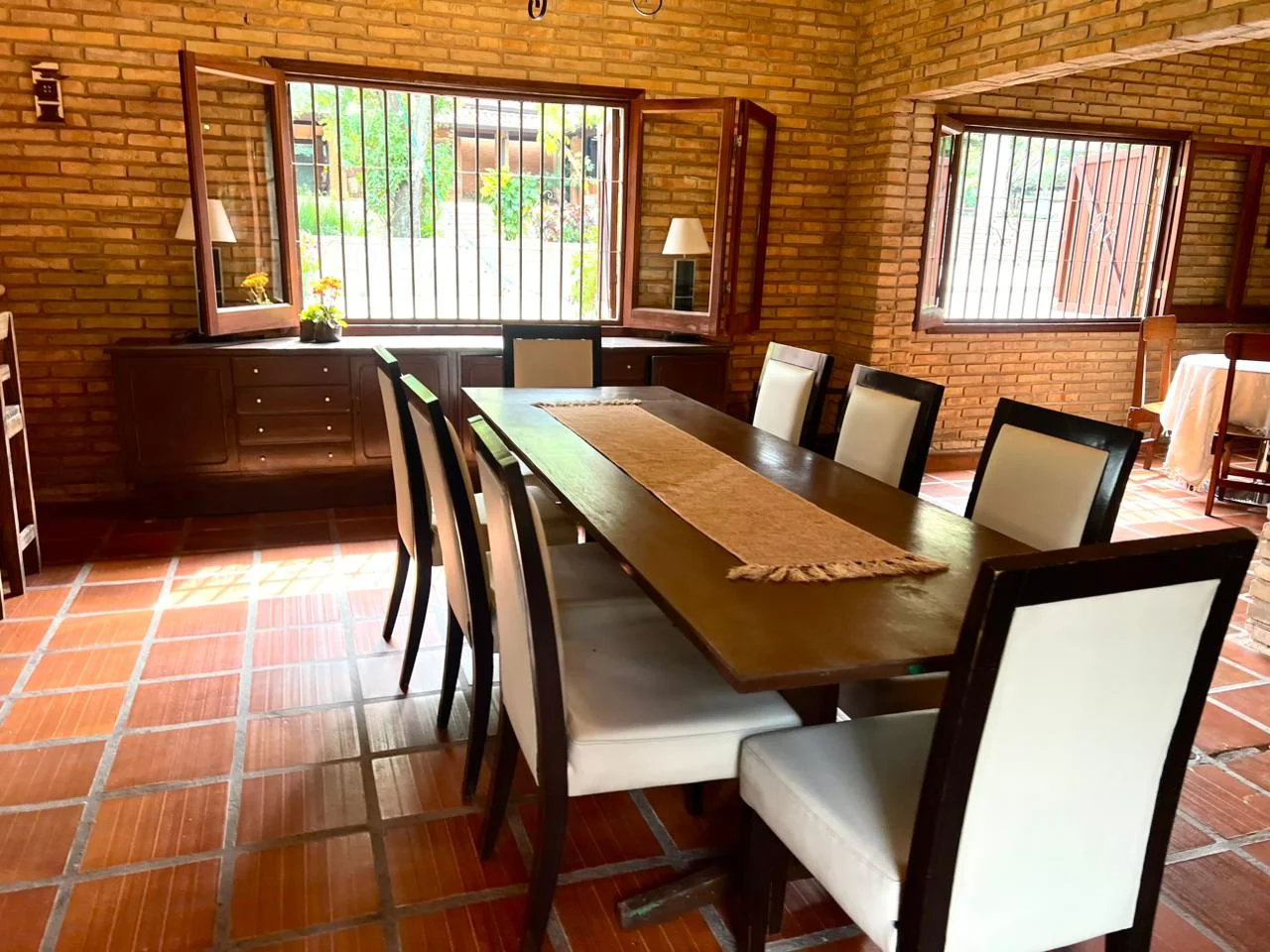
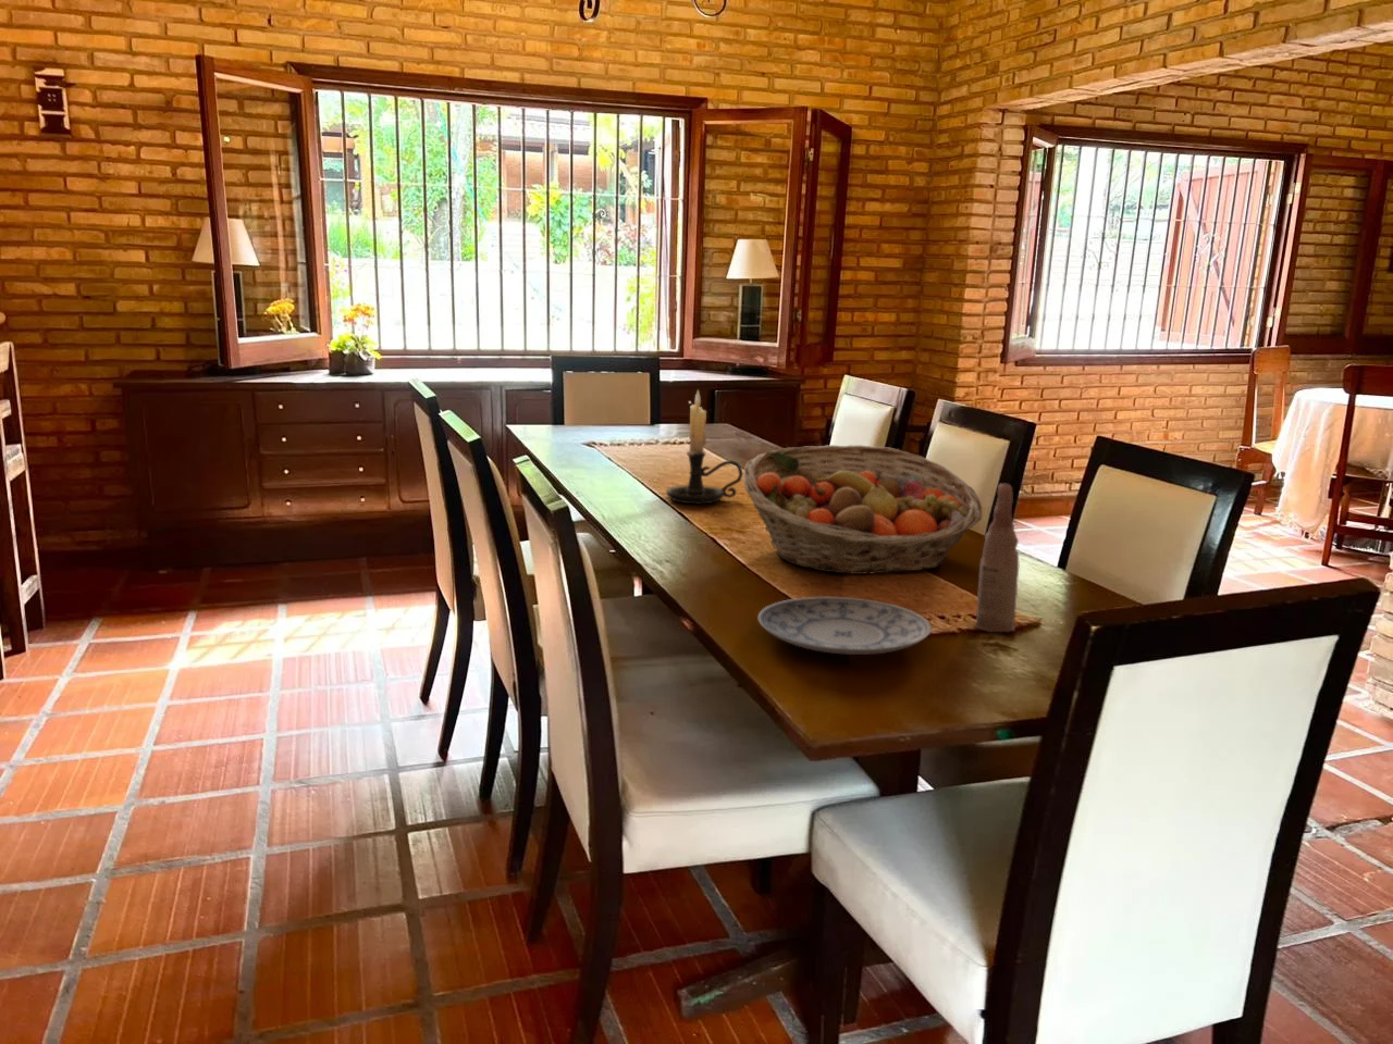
+ bottle (1001, 556)
+ plate (843, 628)
+ candle holder (705, 444)
+ fruit basket (860, 506)
